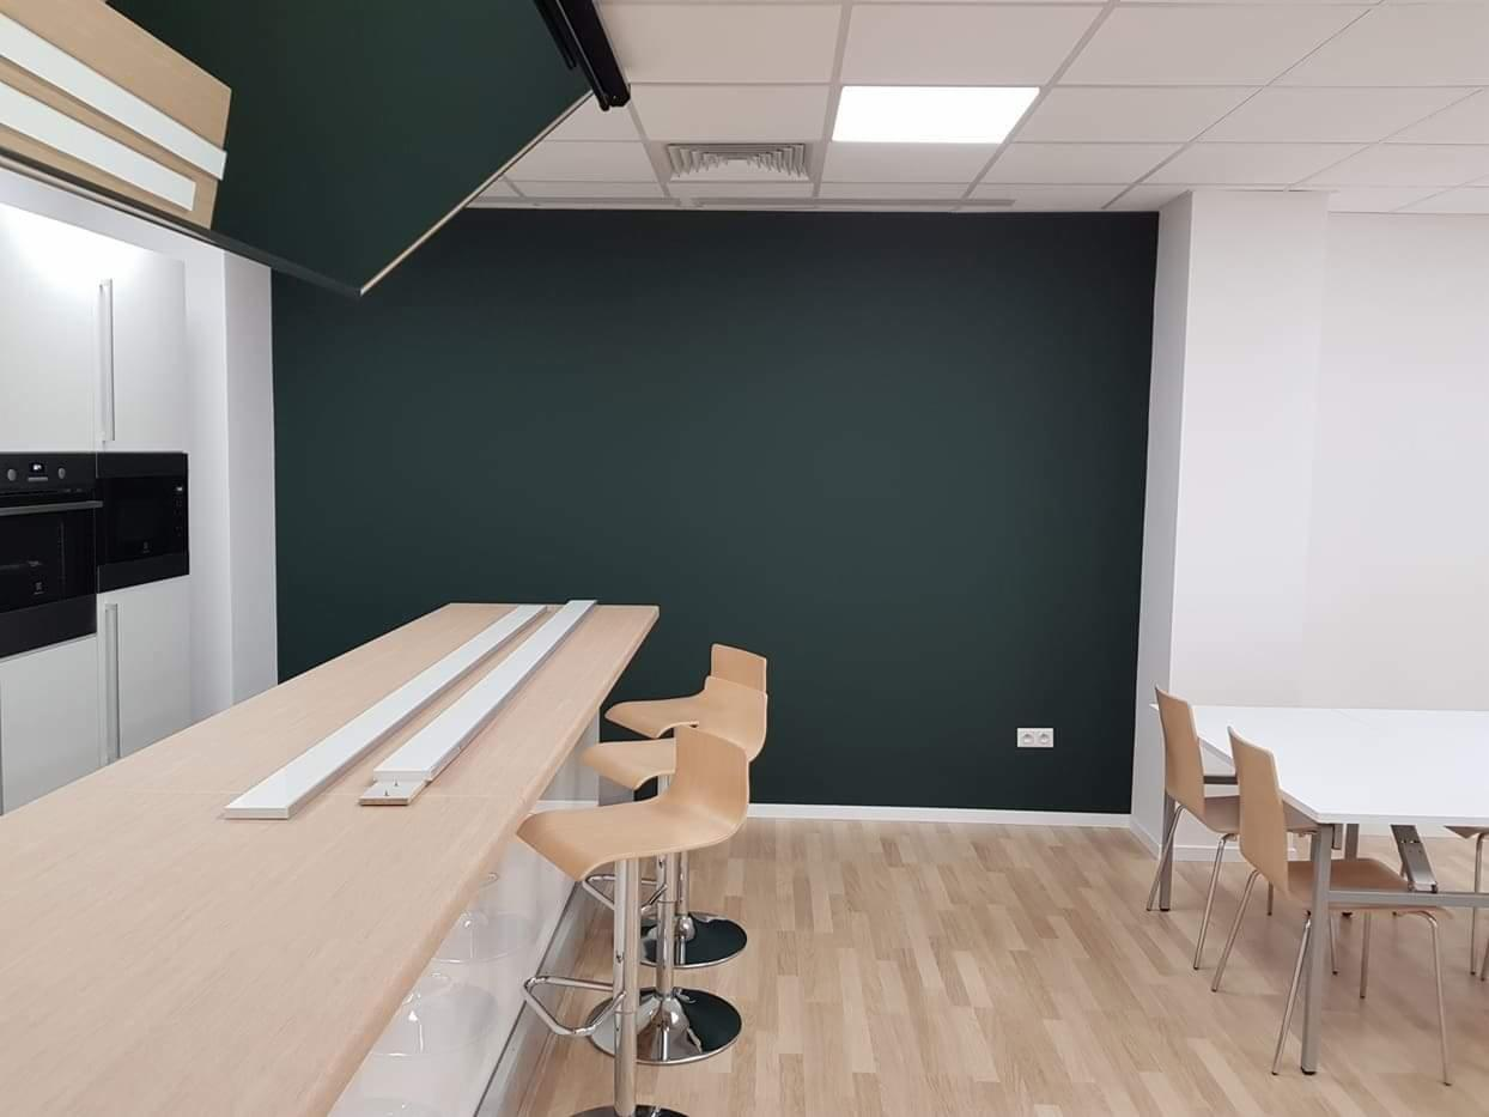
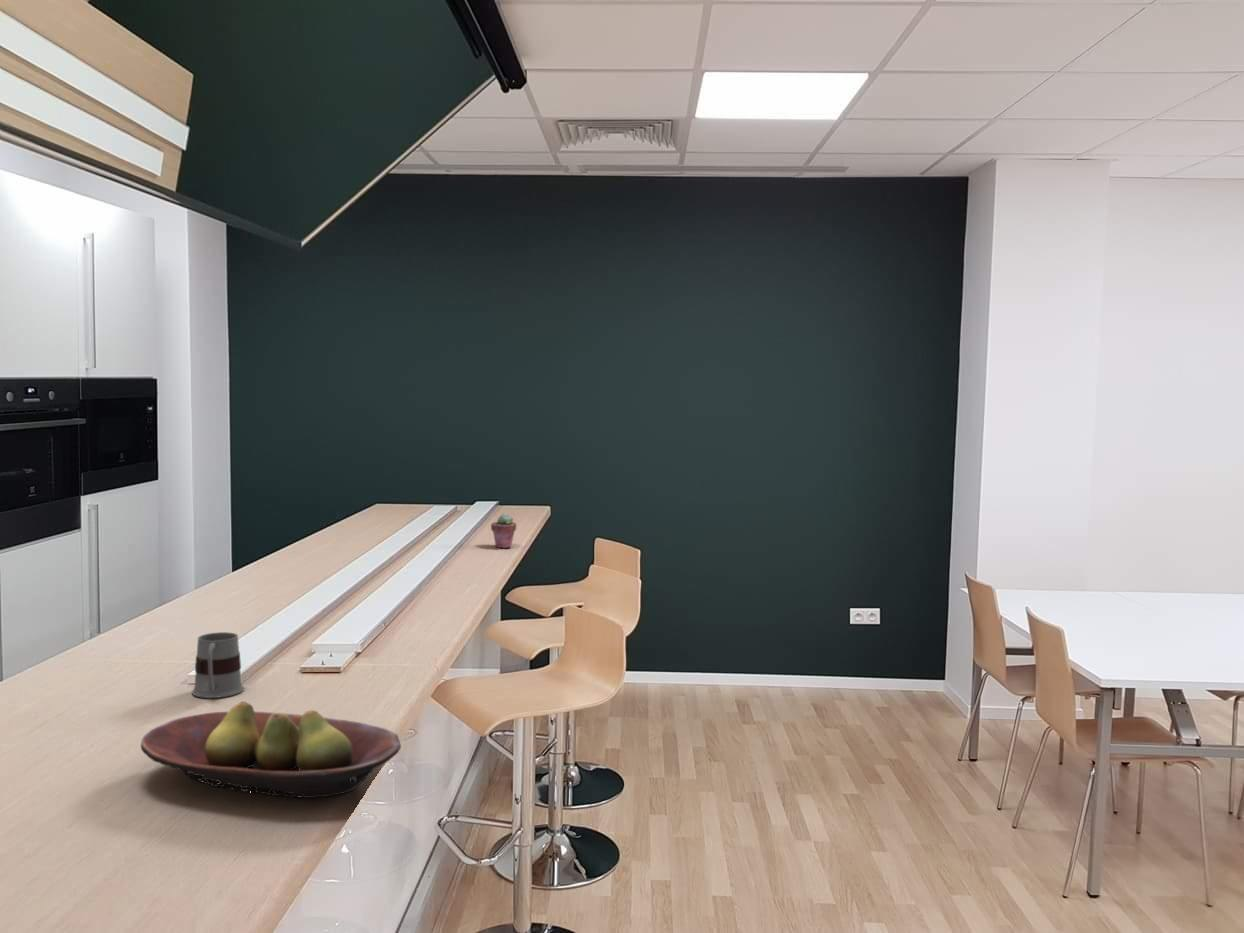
+ potted succulent (503, 530)
+ fruit bowl (272, 743)
+ mug (216, 665)
